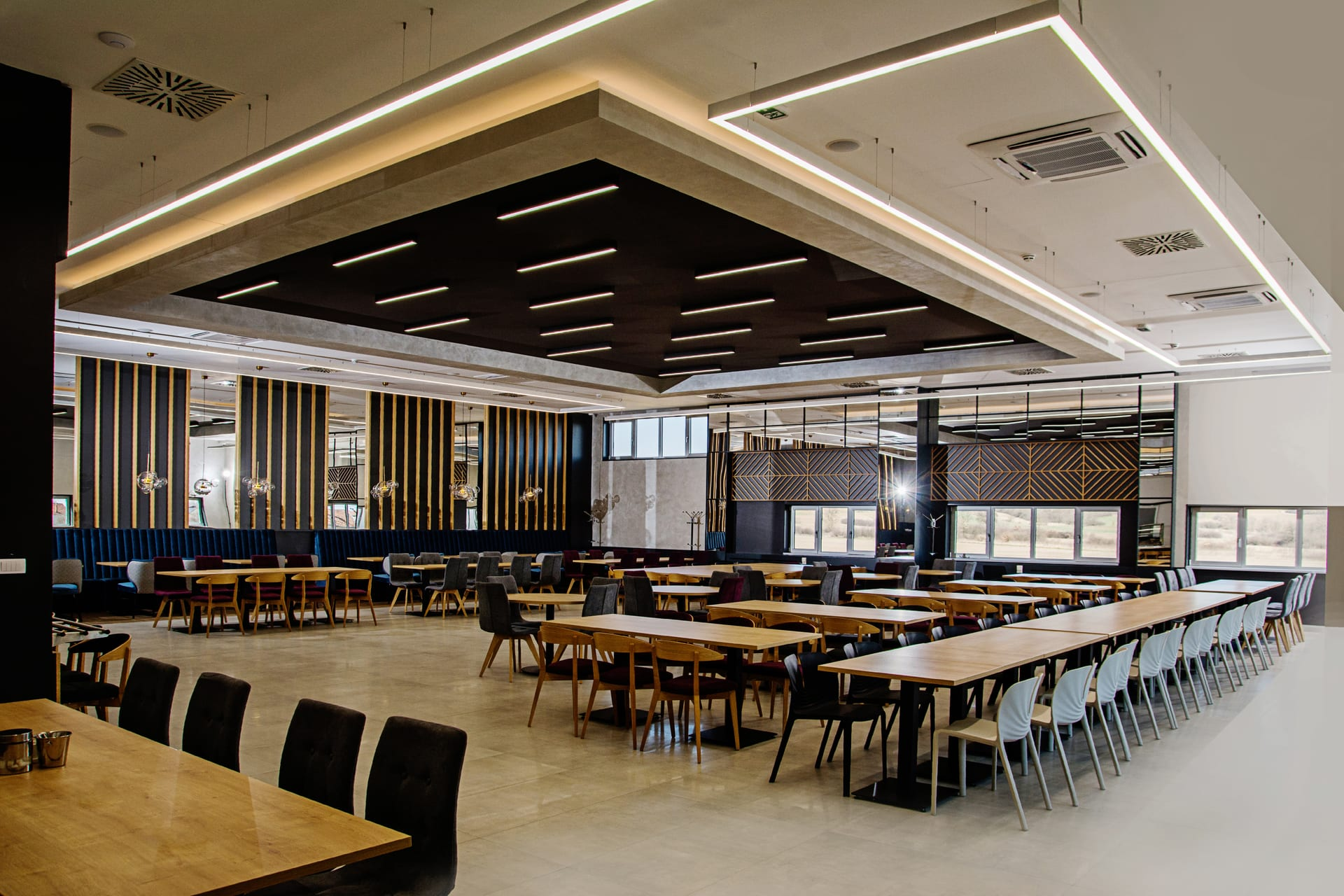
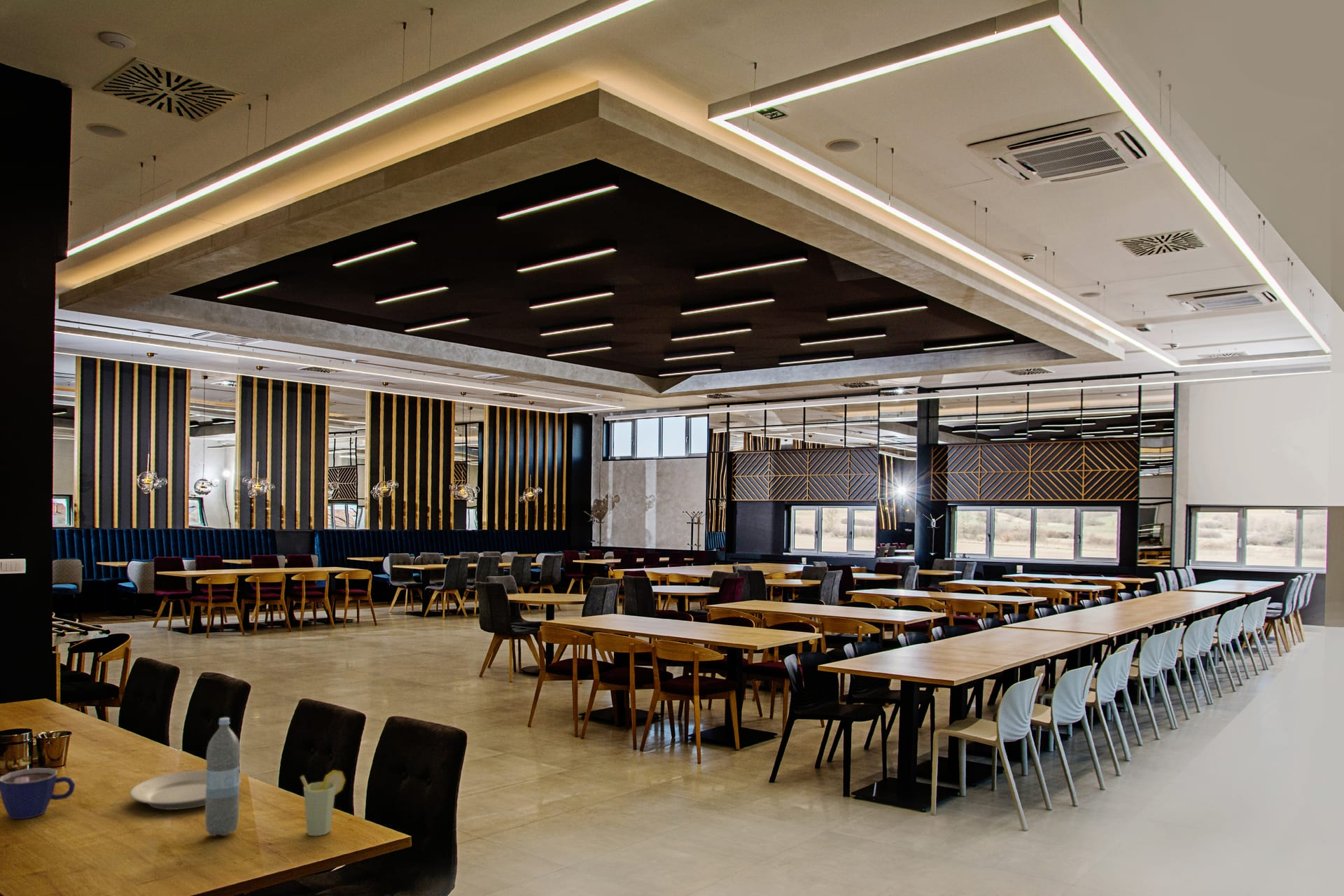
+ cup (38, 792)
+ water bottle (223, 776)
+ plate (186, 792)
+ cup (323, 800)
